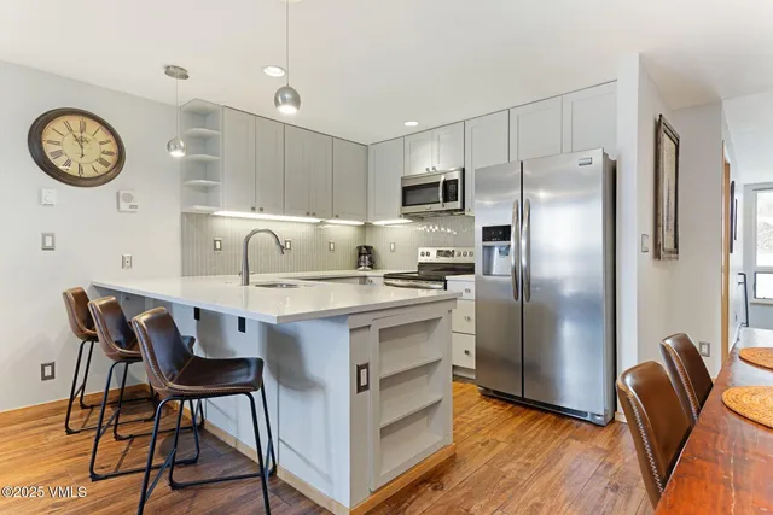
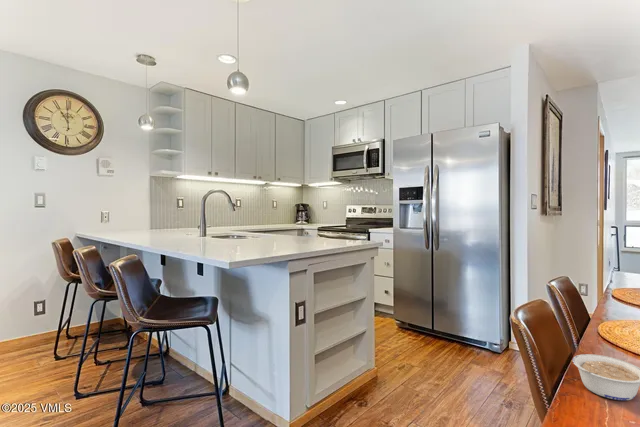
+ legume (608, 376)
